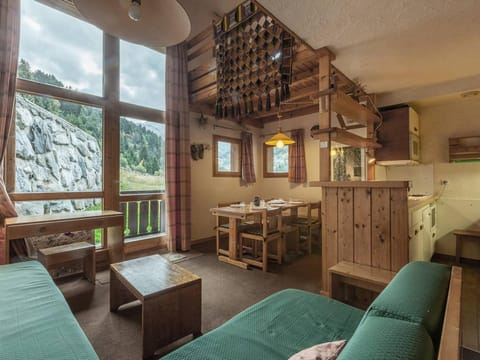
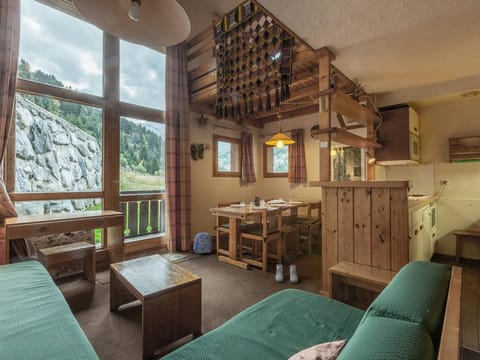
+ boots (290, 272)
+ backpack (203, 242)
